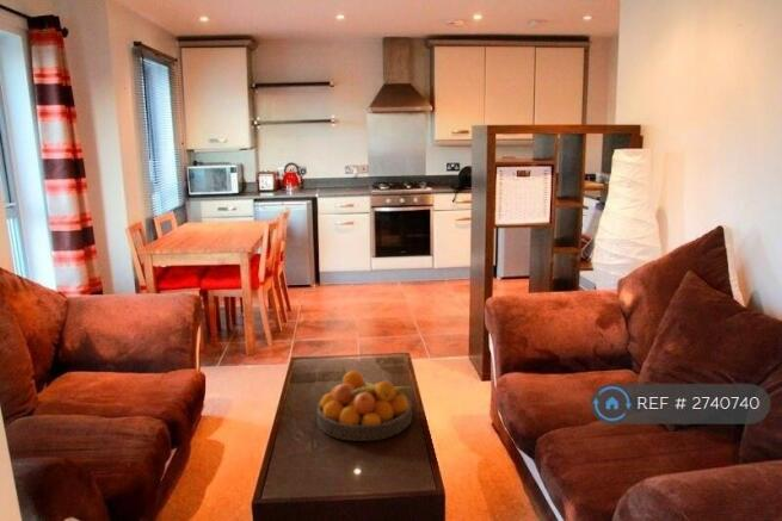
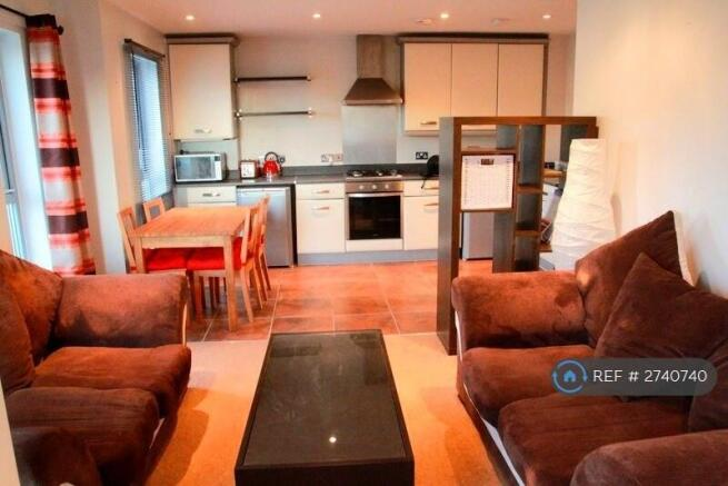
- fruit bowl (364, 399)
